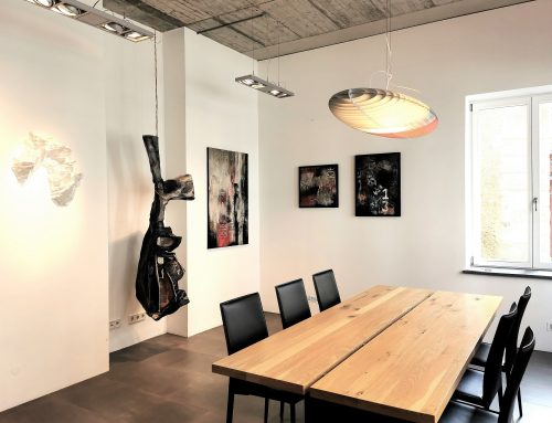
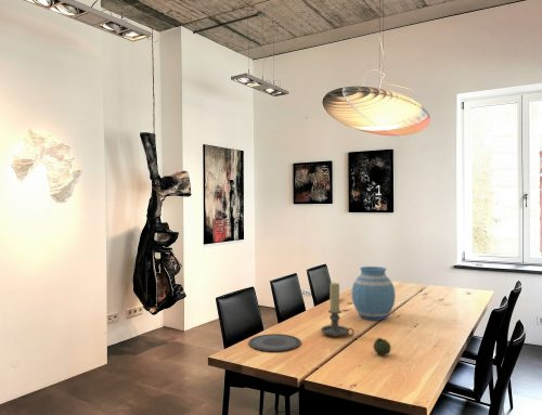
+ fruit (382, 346)
+ candle holder (337, 308)
+ vase (373, 291)
+ plate (274, 341)
